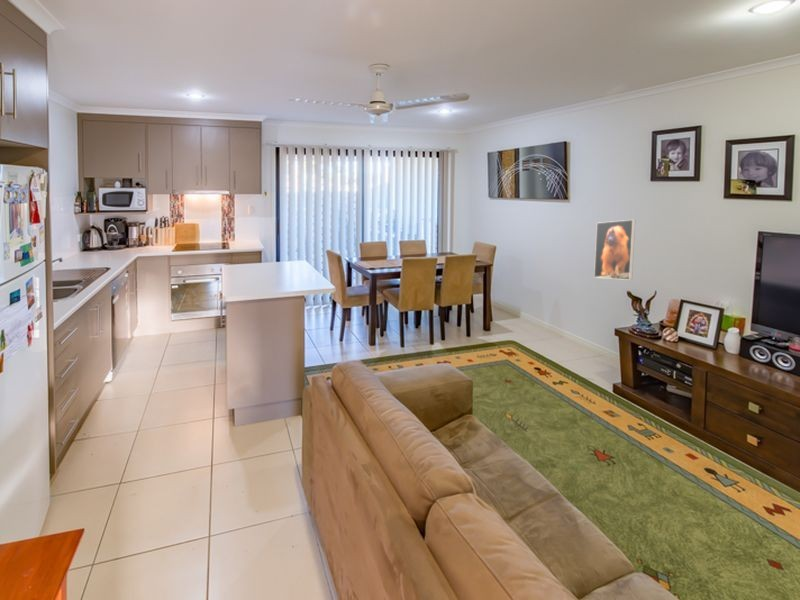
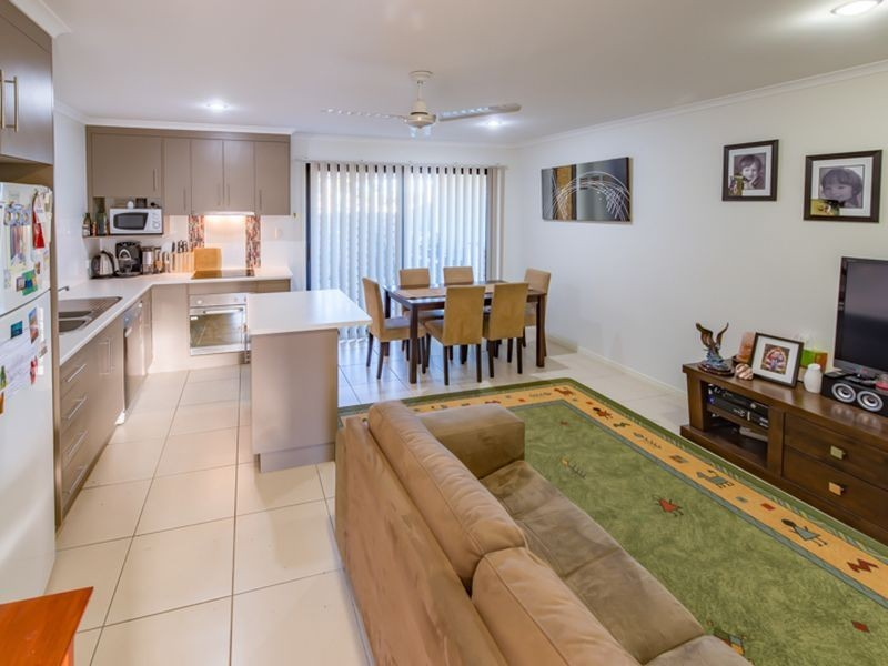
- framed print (613, 250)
